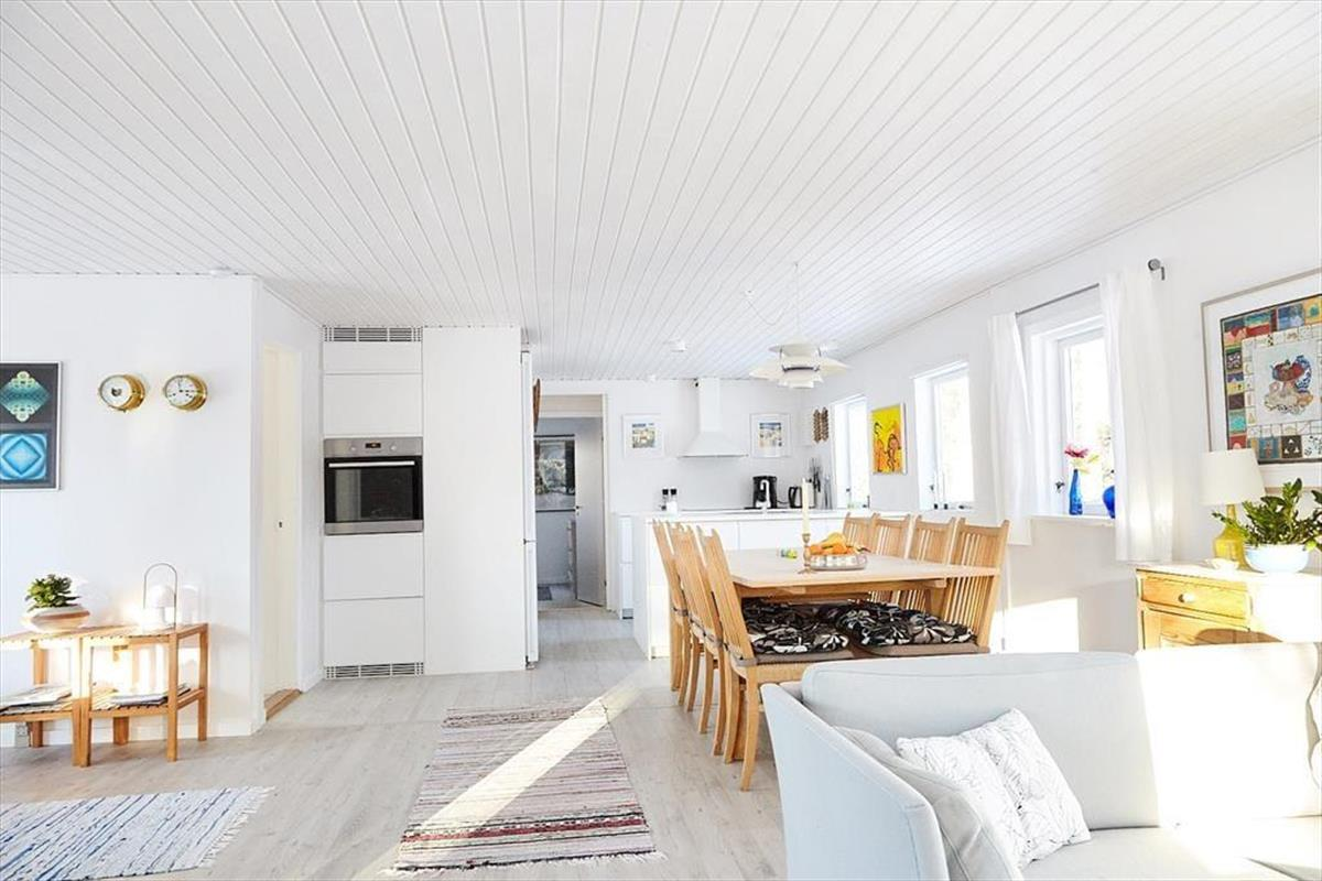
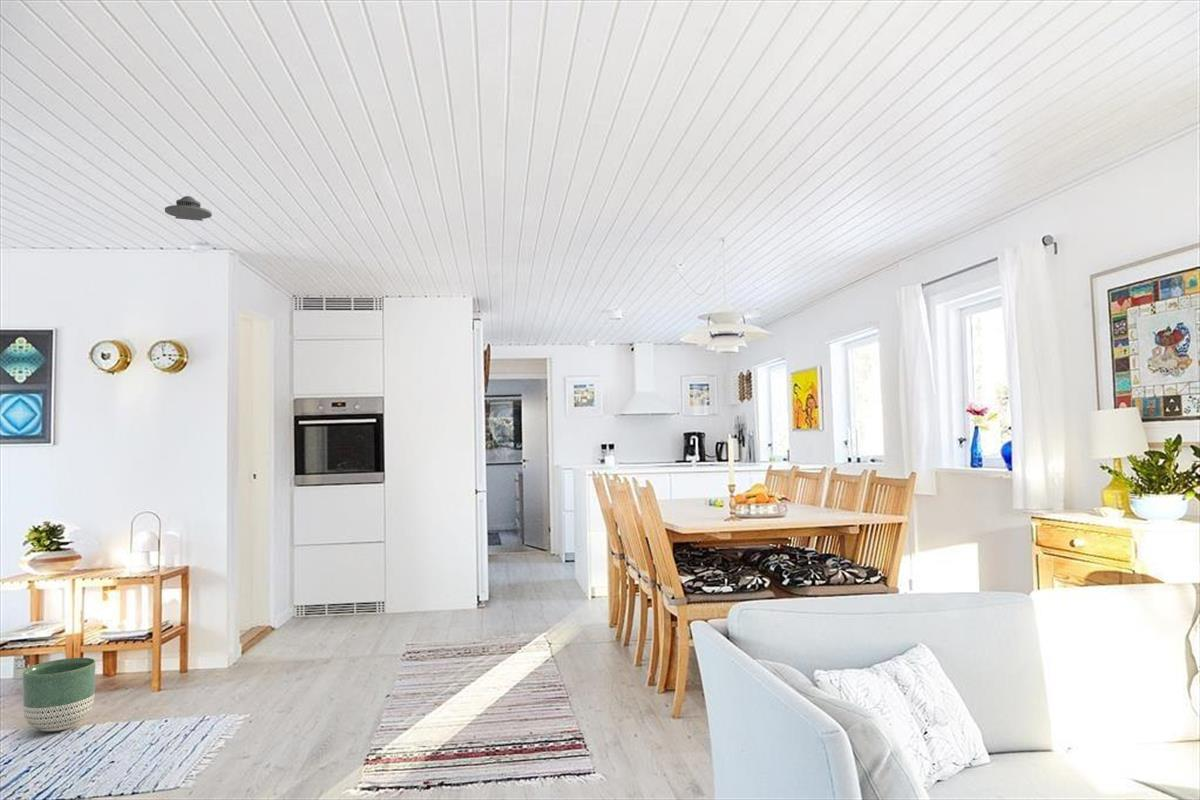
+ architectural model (188, 205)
+ planter (59, 696)
